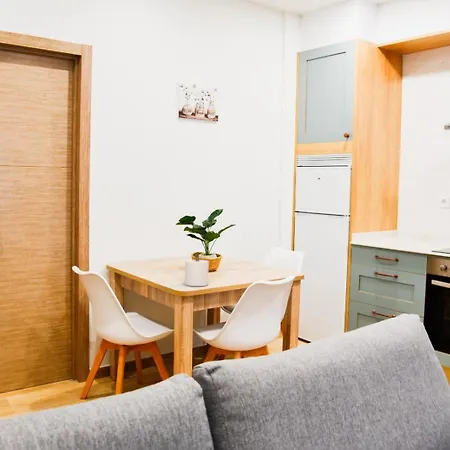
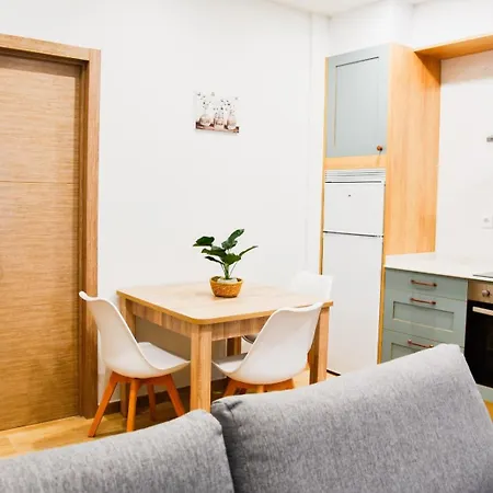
- candle (196, 269)
